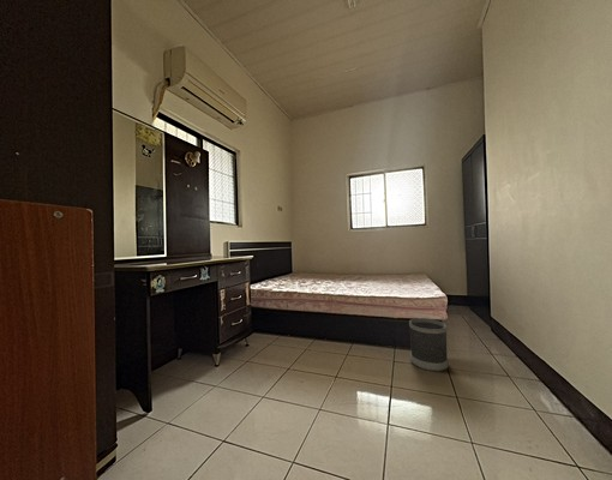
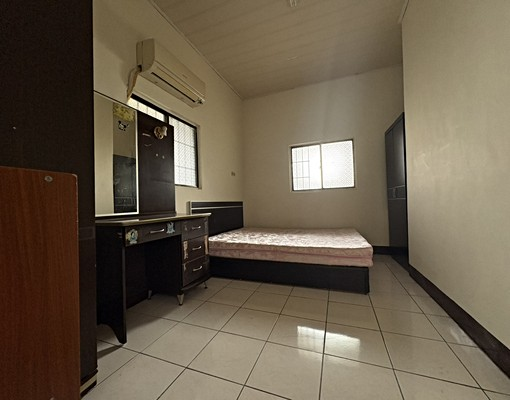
- wastebasket (427, 342)
